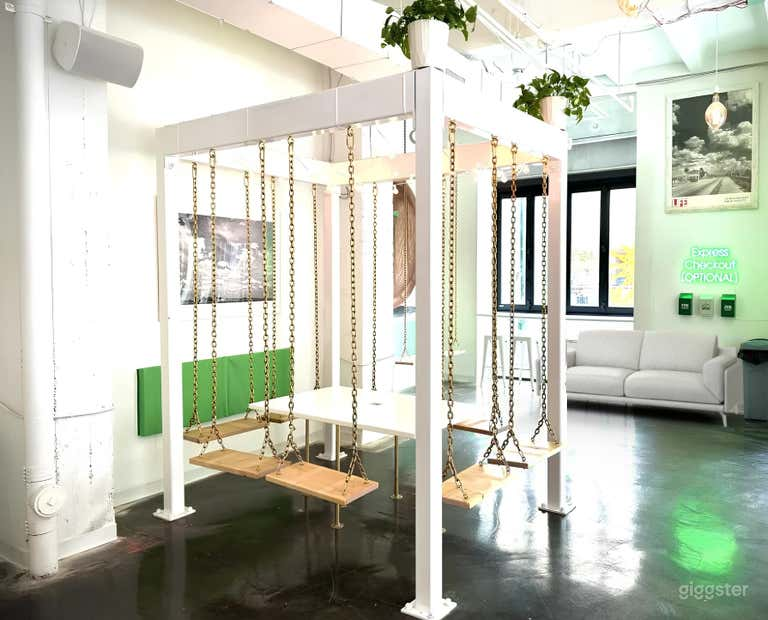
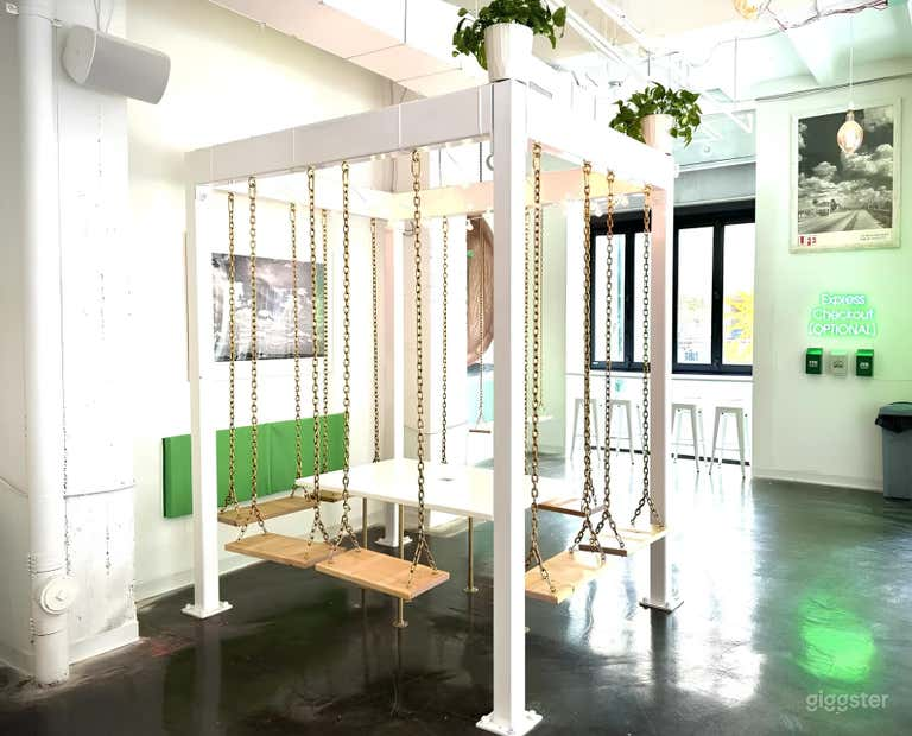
- sofa (635, 371)
